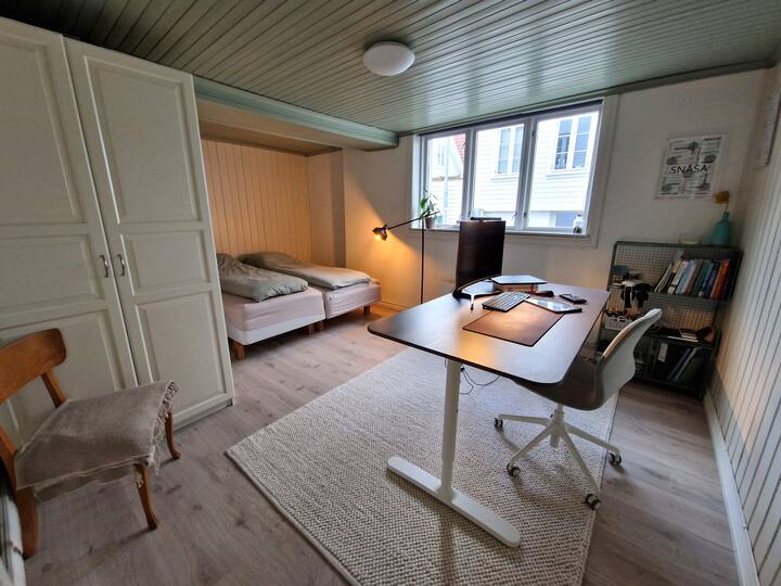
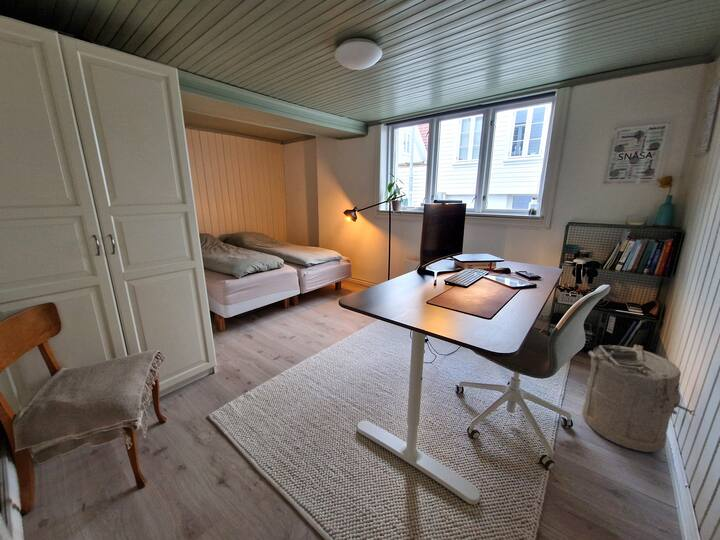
+ laundry hamper (630, 390)
